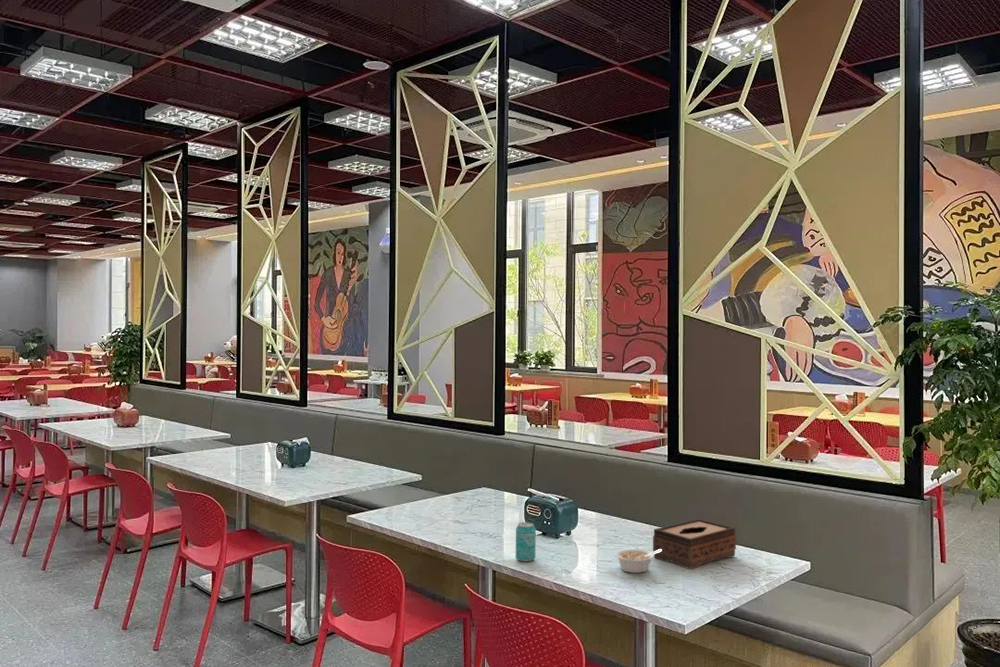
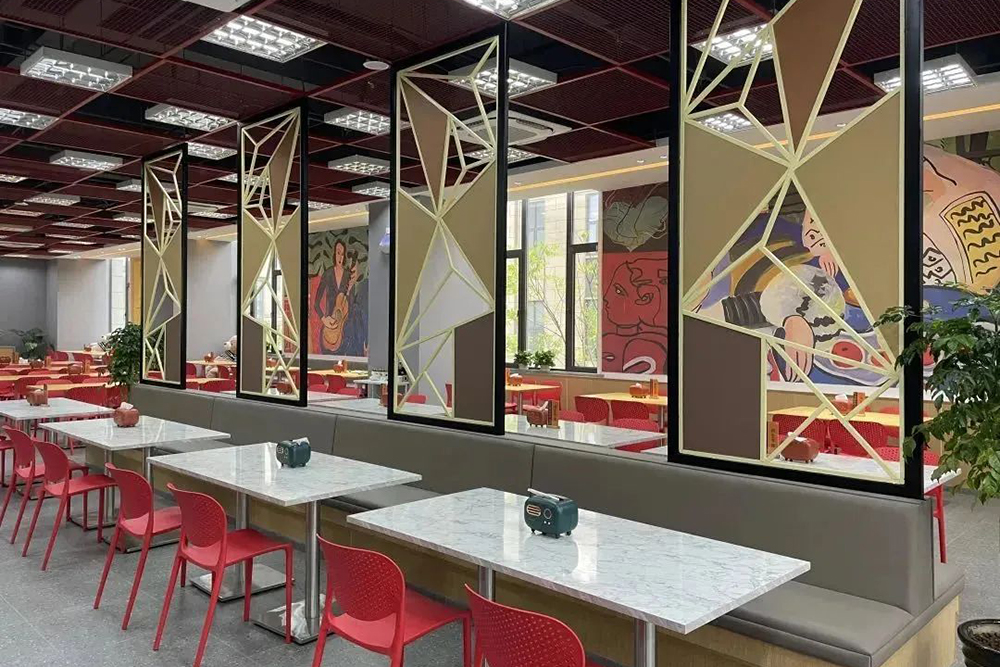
- tissue box (694, 542)
- beverage can (525, 541)
- legume (635, 559)
